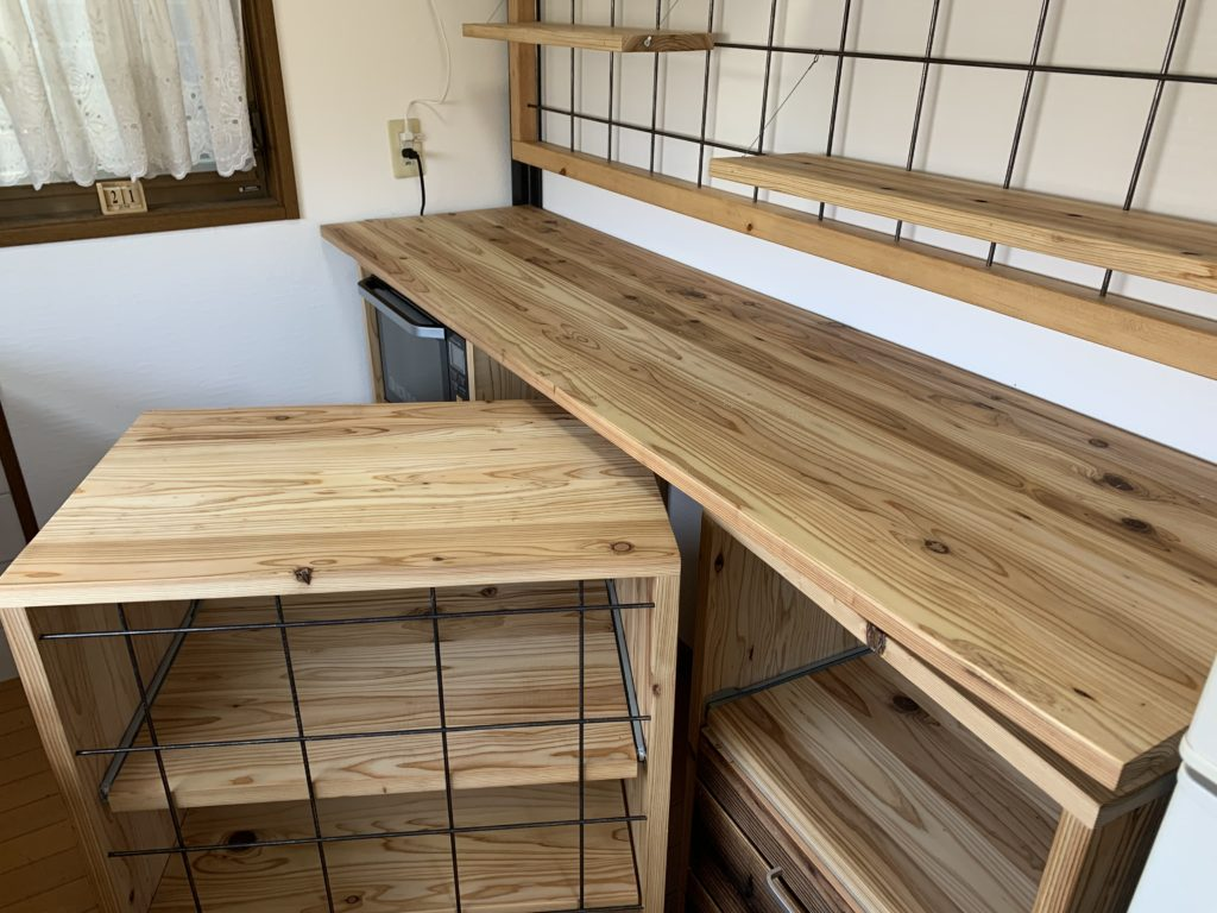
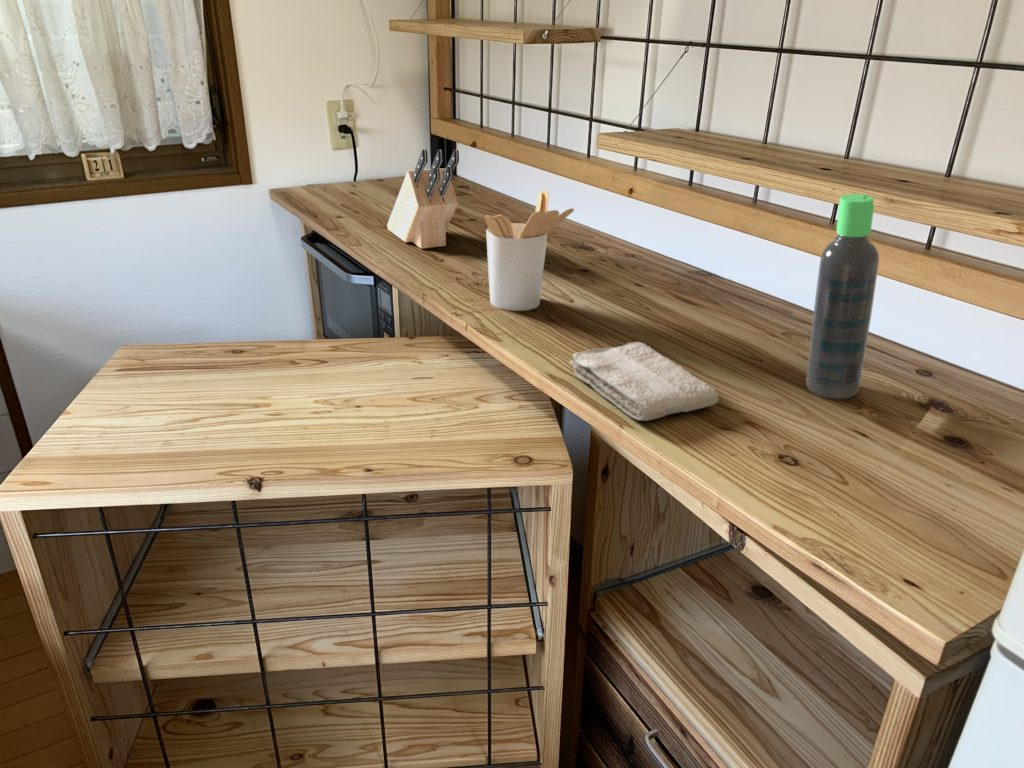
+ knife block (423, 192)
+ washcloth (639, 377)
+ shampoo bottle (845, 299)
+ utensil holder (527, 253)
